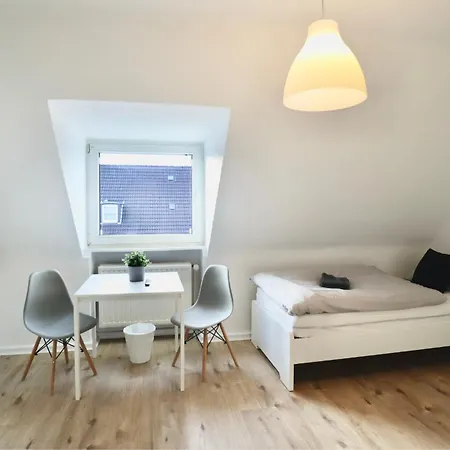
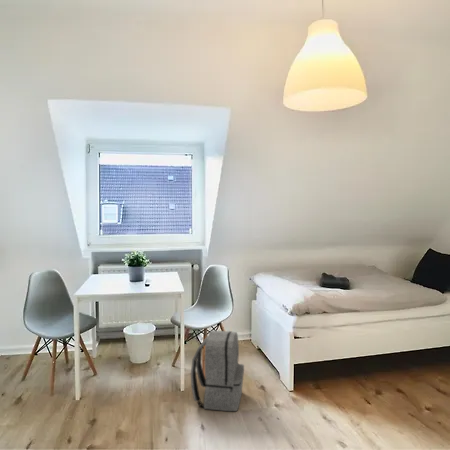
+ backpack (218, 366)
